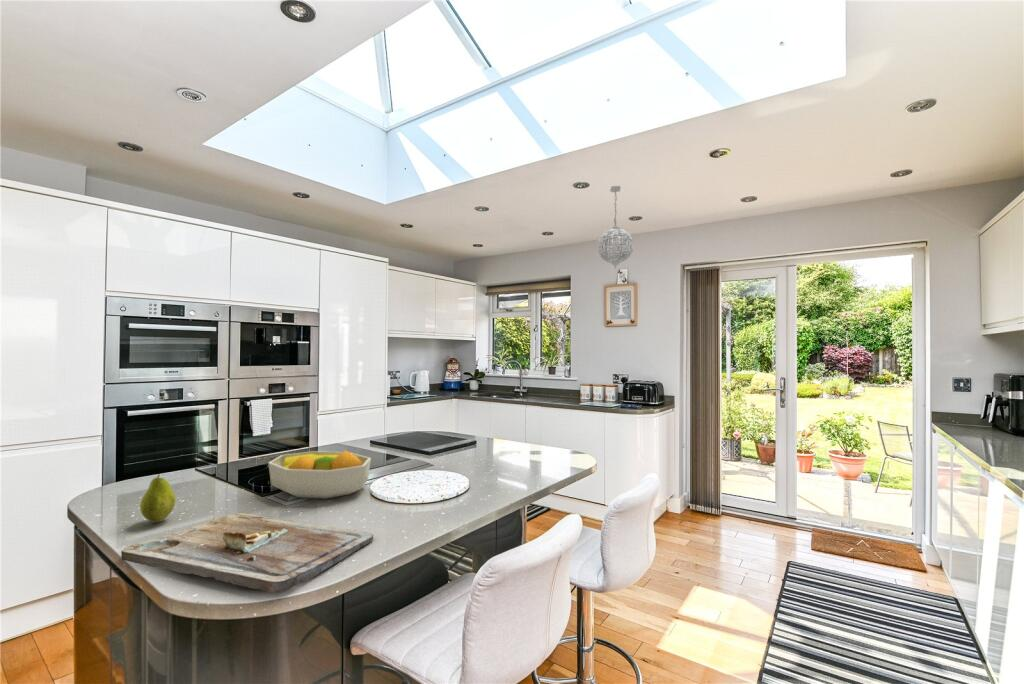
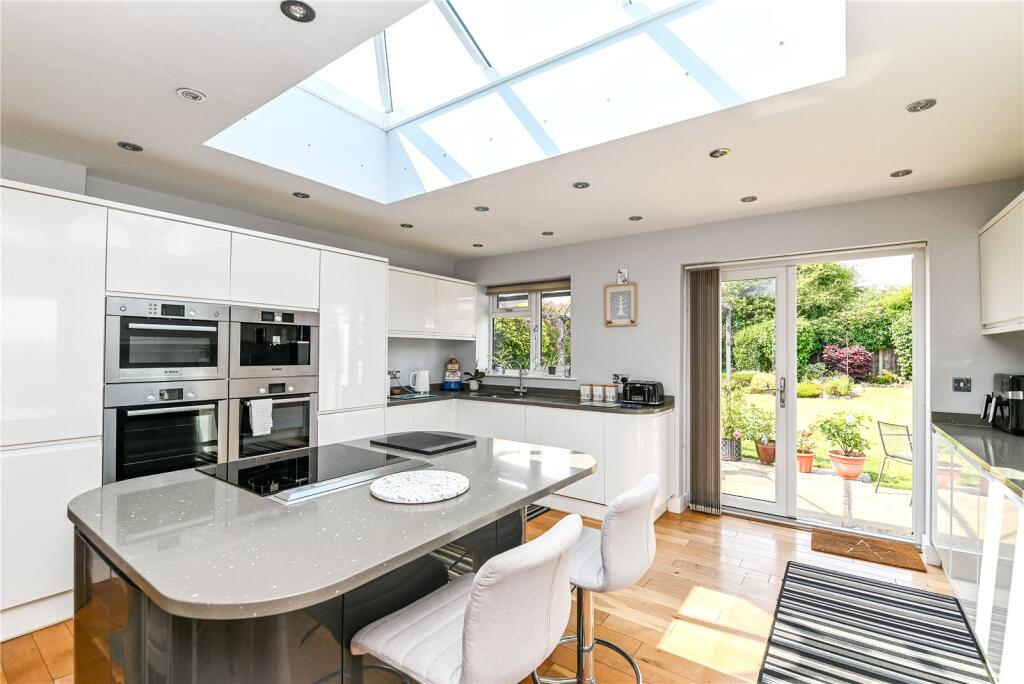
- pendant light (615, 228)
- fruit (158, 498)
- cutting board (254, 534)
- fruit bowl (320, 468)
